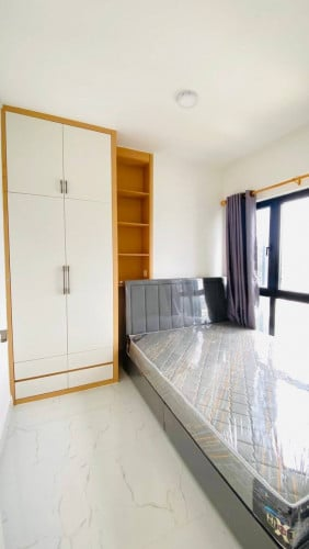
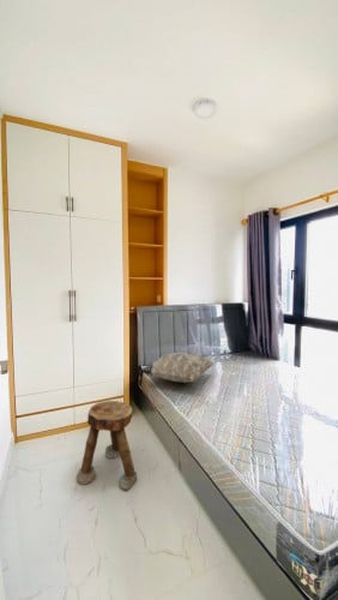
+ stool (113, 438)
+ decorative pillow (179, 366)
